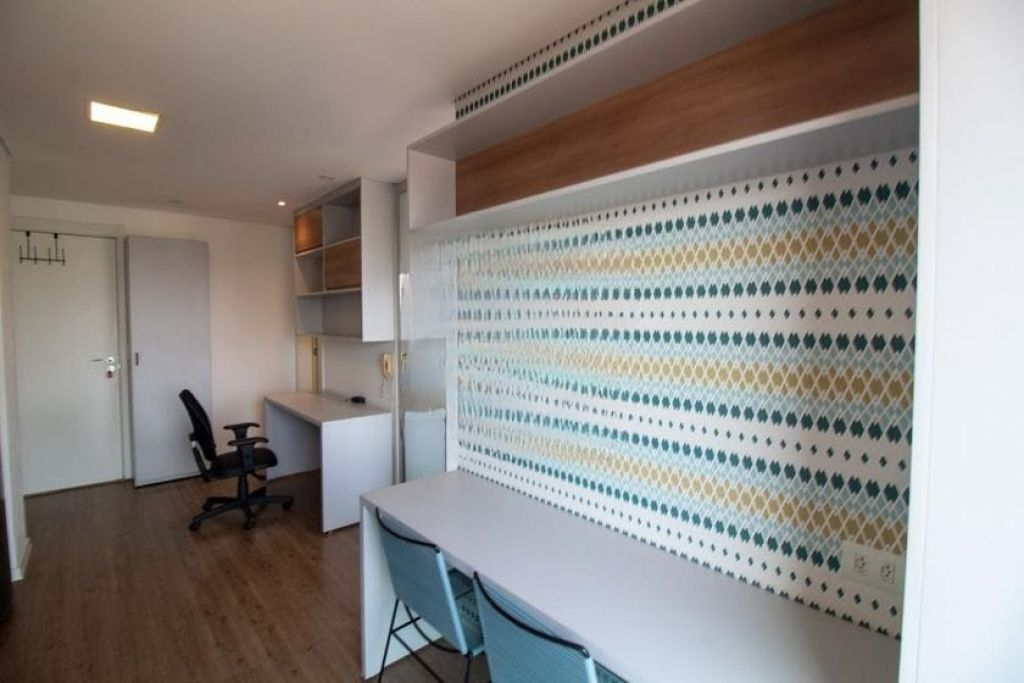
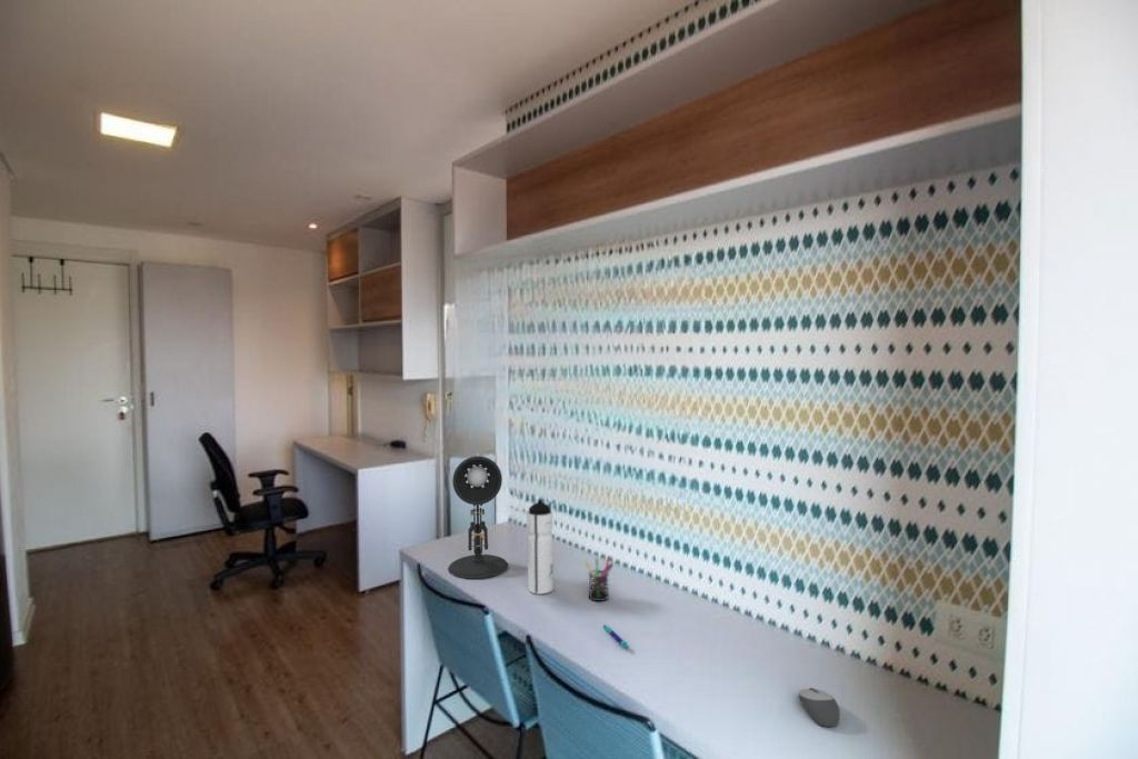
+ computer mouse (818, 701)
+ pen (615, 635)
+ water bottle (540, 543)
+ desk lamp (477, 509)
+ pen holder (599, 576)
